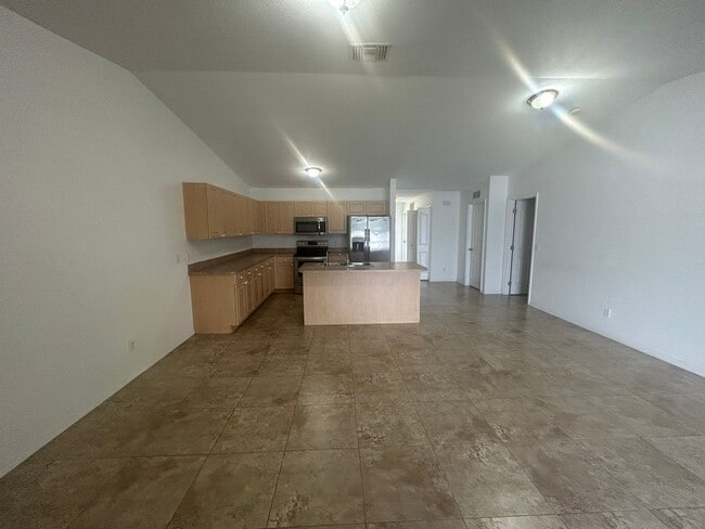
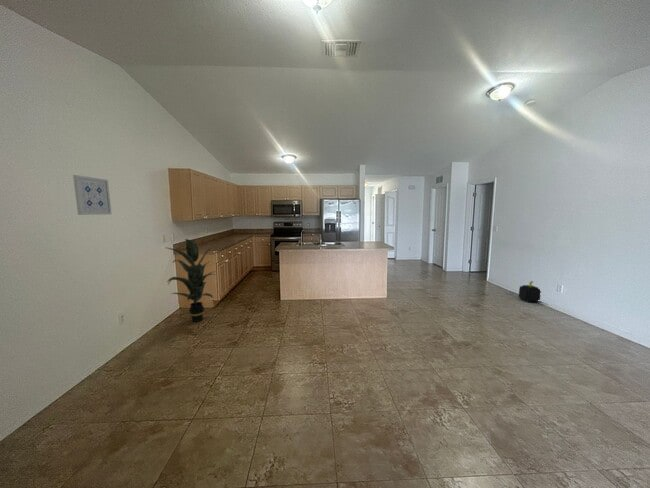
+ plant pot (529, 290)
+ wall art (93, 196)
+ indoor plant (191, 280)
